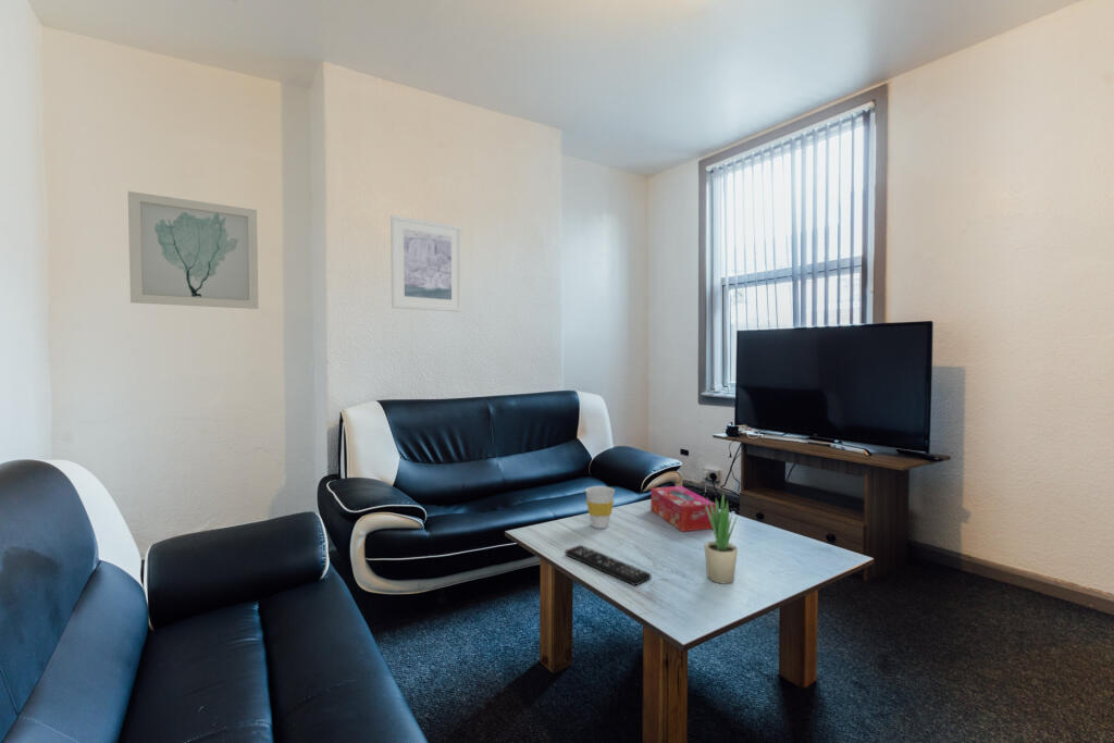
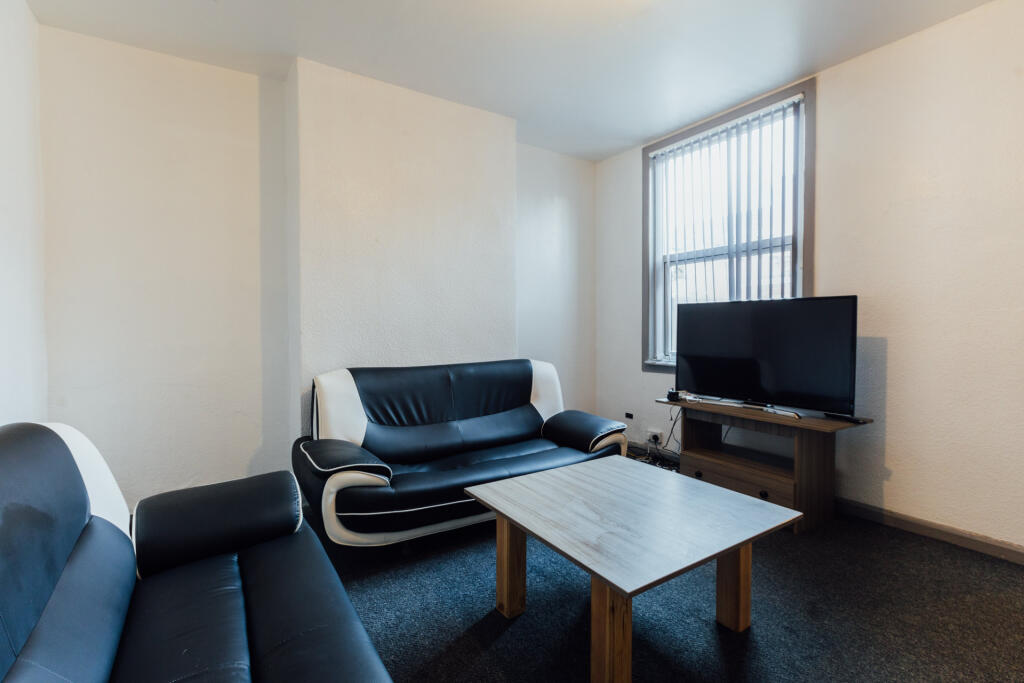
- remote control (605, 562)
- potted plant (720, 532)
- cup (599, 508)
- wall art (197, 253)
- tissue box (681, 507)
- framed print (428, 265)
